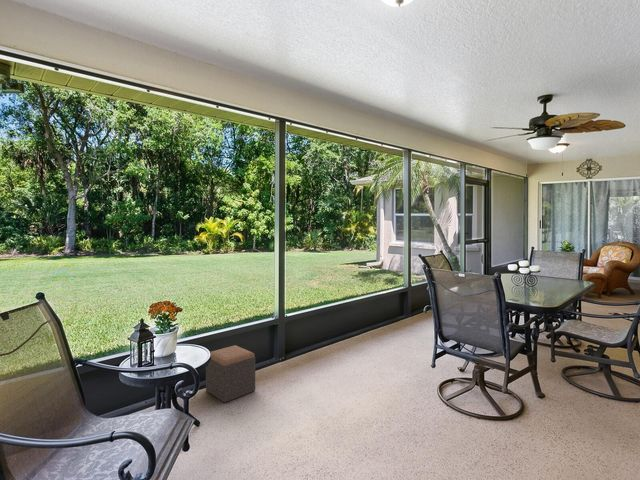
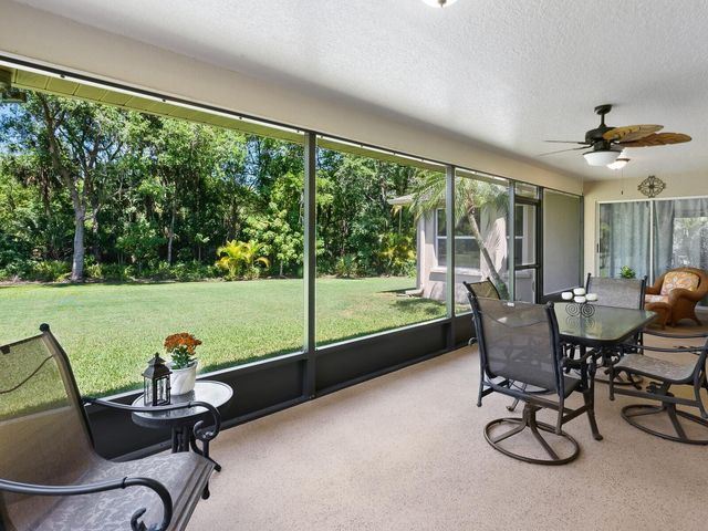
- footstool (230, 371)
